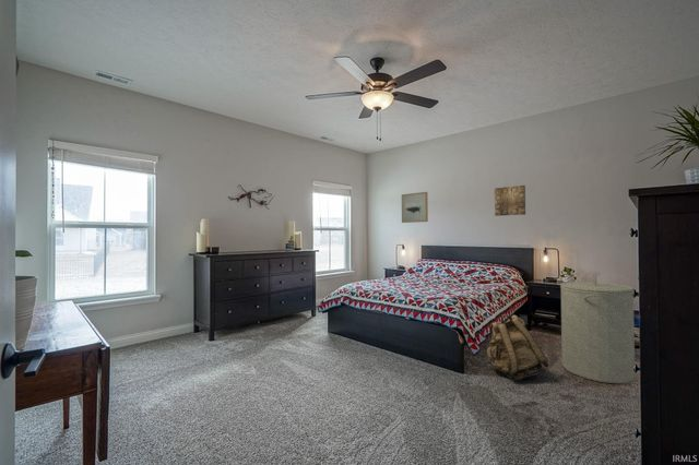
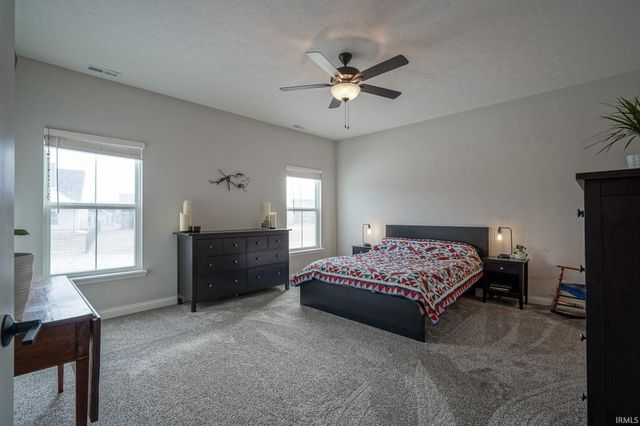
- backpack (517, 344)
- wall art (509, 201)
- wall art (414, 207)
- laundry hamper (595, 321)
